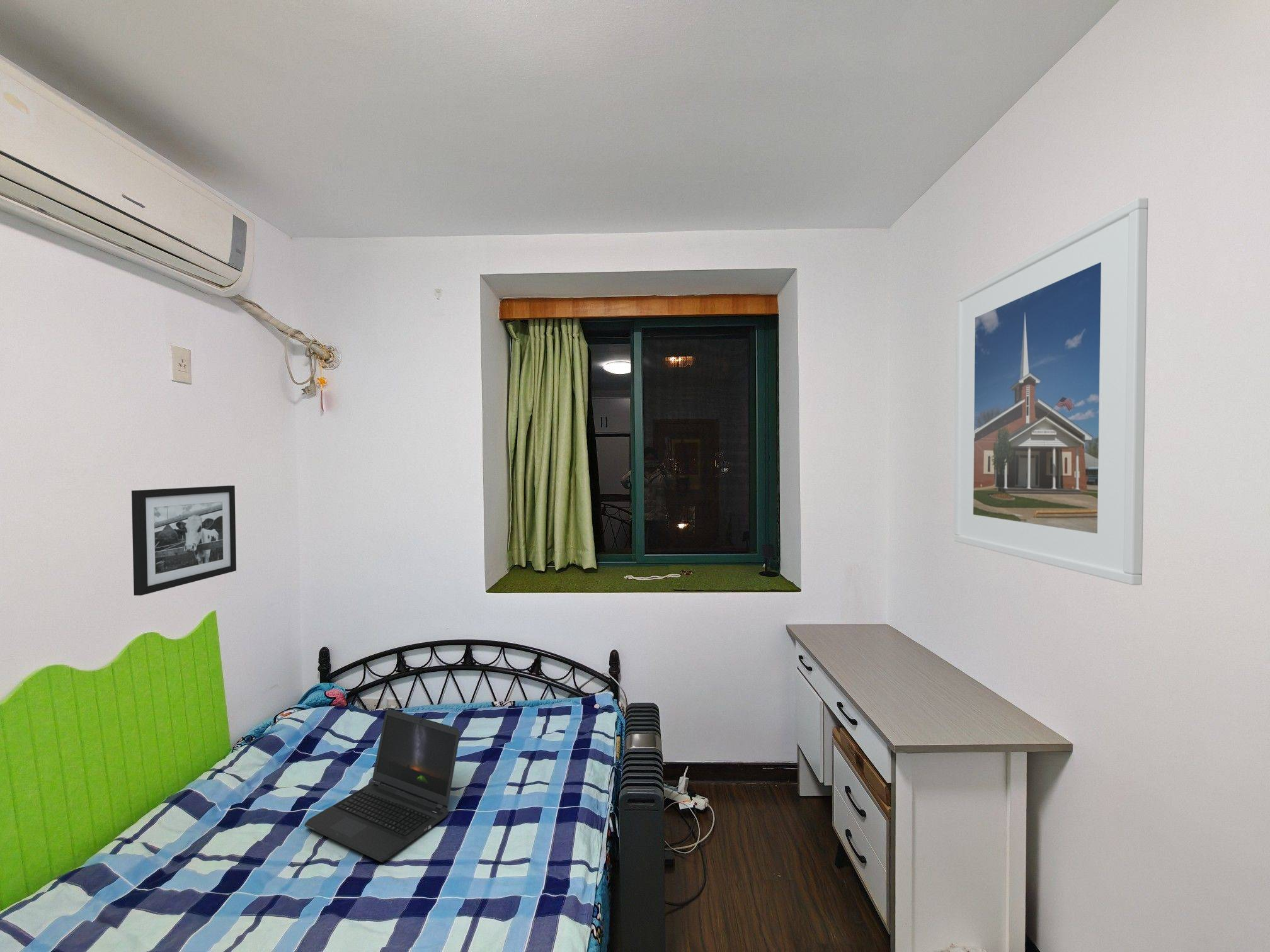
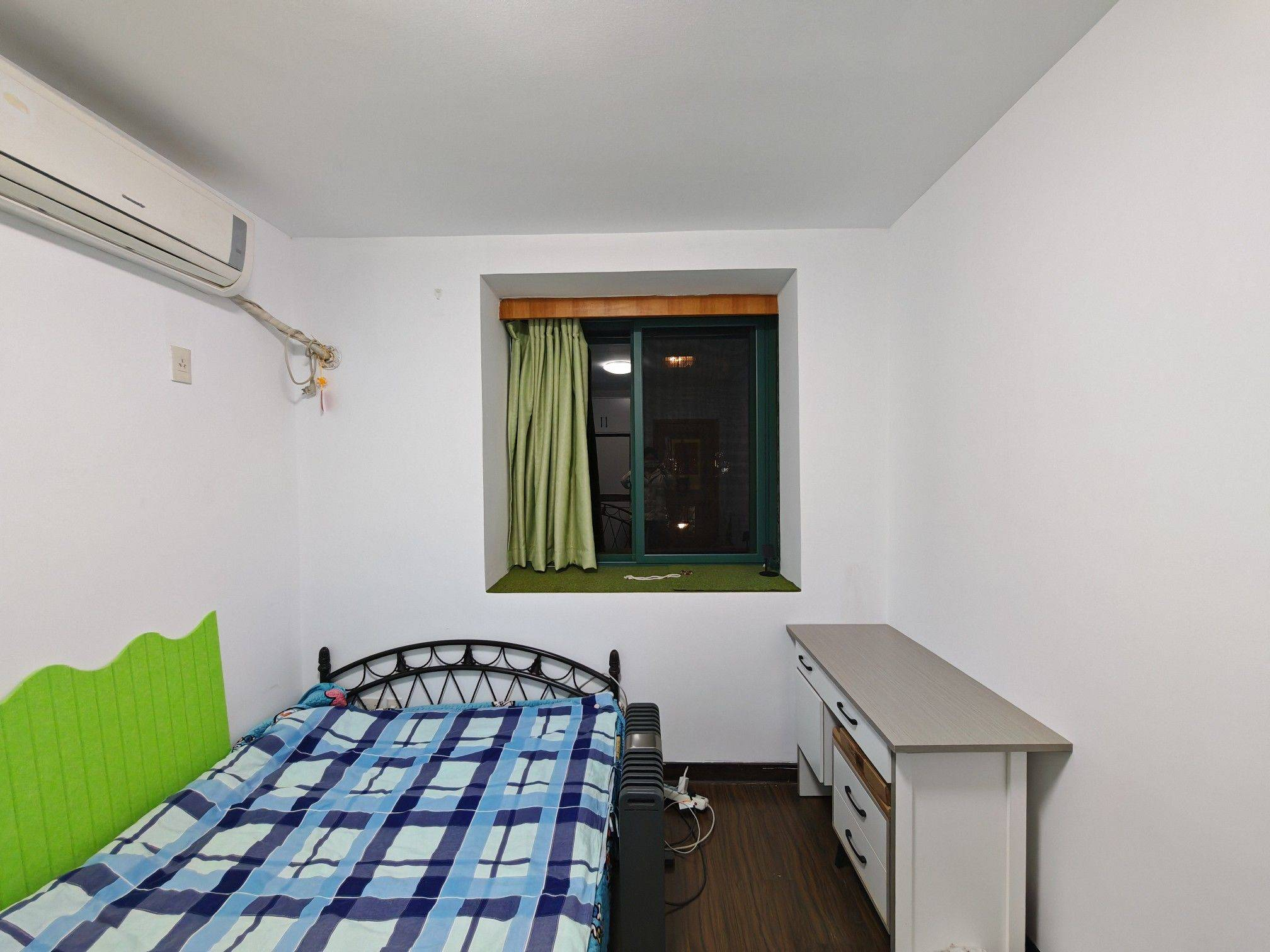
- laptop computer (384, 778)
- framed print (1029, 409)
- picture frame (189, 535)
